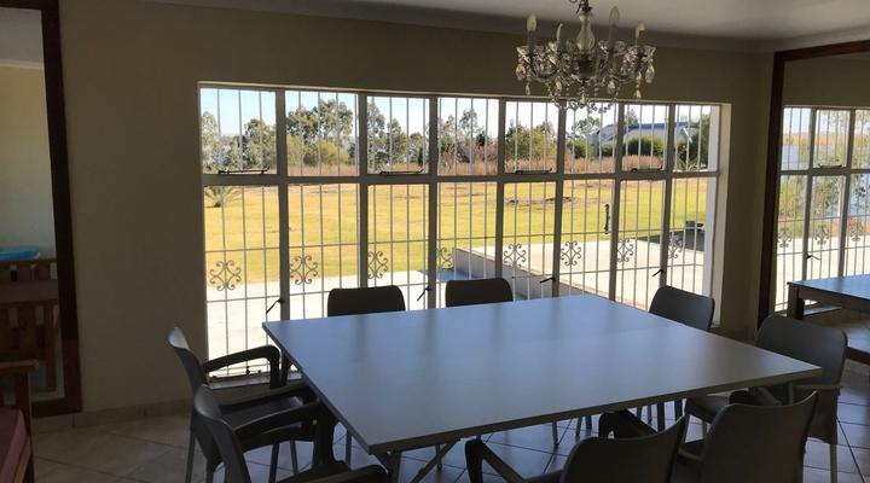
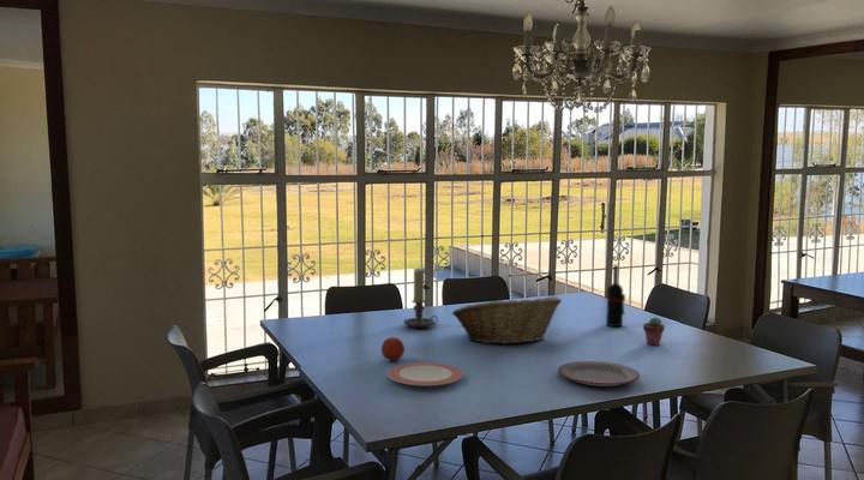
+ apple (392, 347)
+ wine bottle (617, 294)
+ plate (425, 374)
+ candle holder (421, 296)
+ plate (598, 374)
+ fruit basket (506, 316)
+ potted succulent (653, 330)
